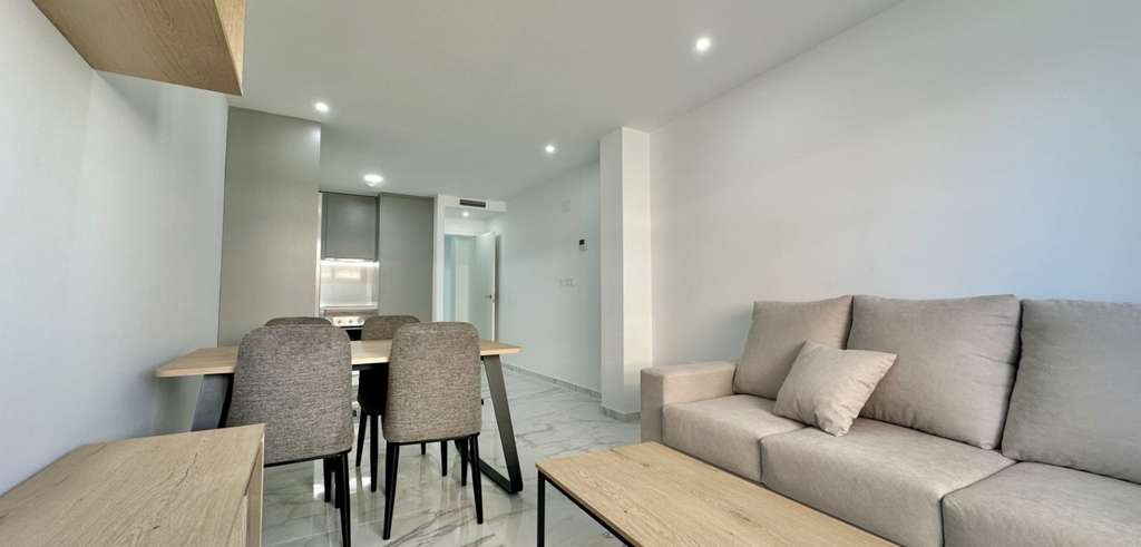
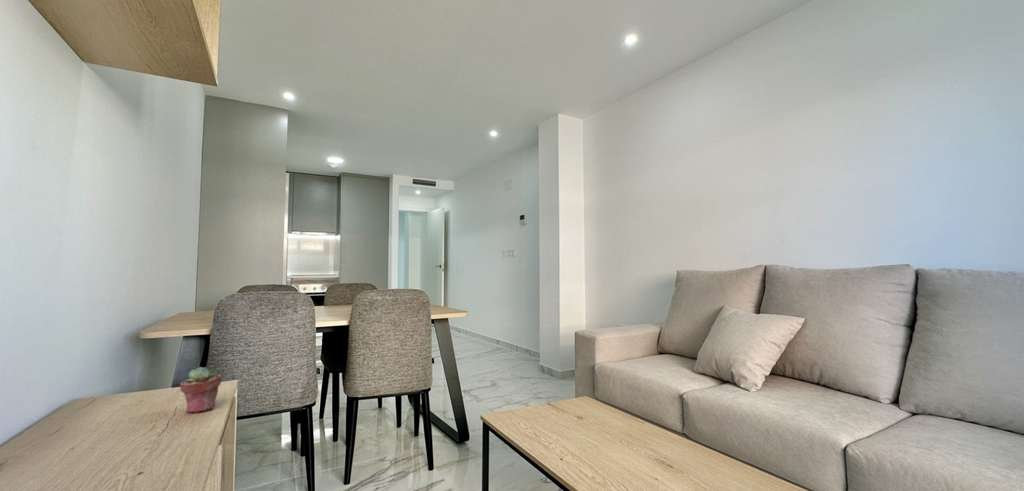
+ potted succulent (201, 387)
